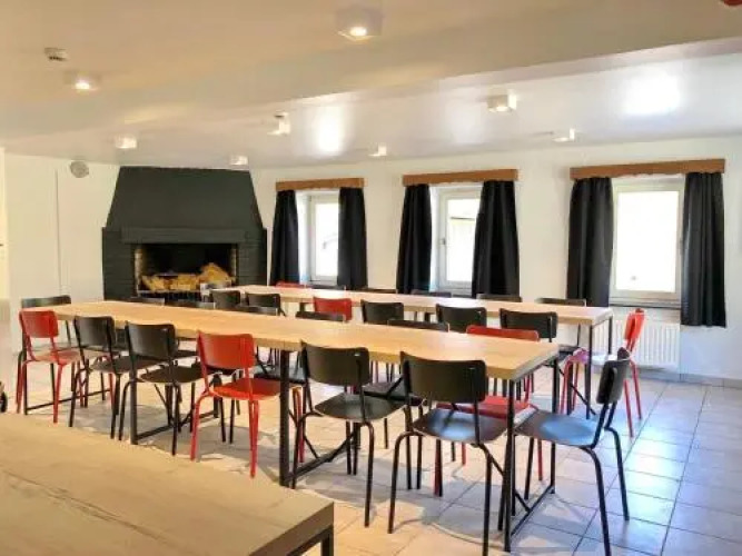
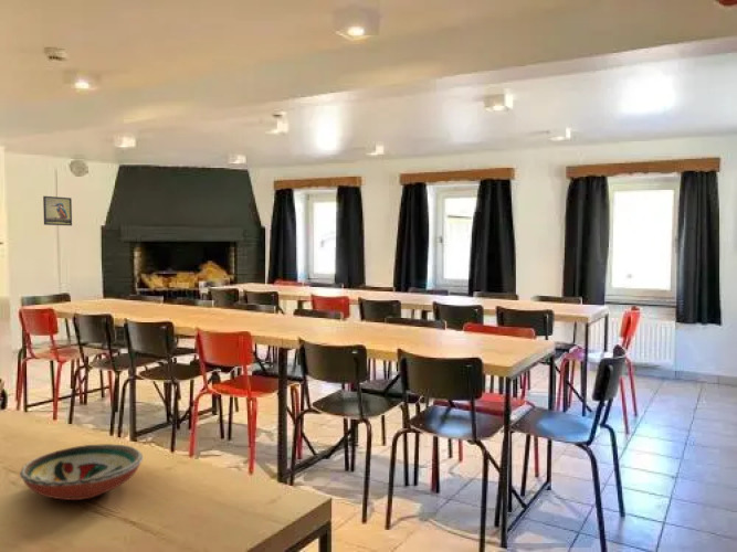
+ decorative bowl (84, 475)
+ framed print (57, 211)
